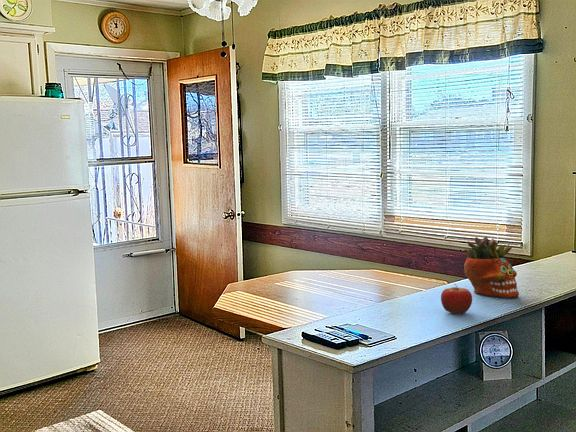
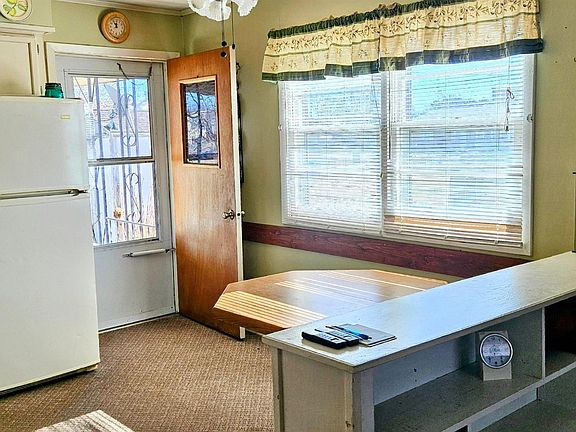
- fruit (456, 298)
- succulent planter (492, 264)
